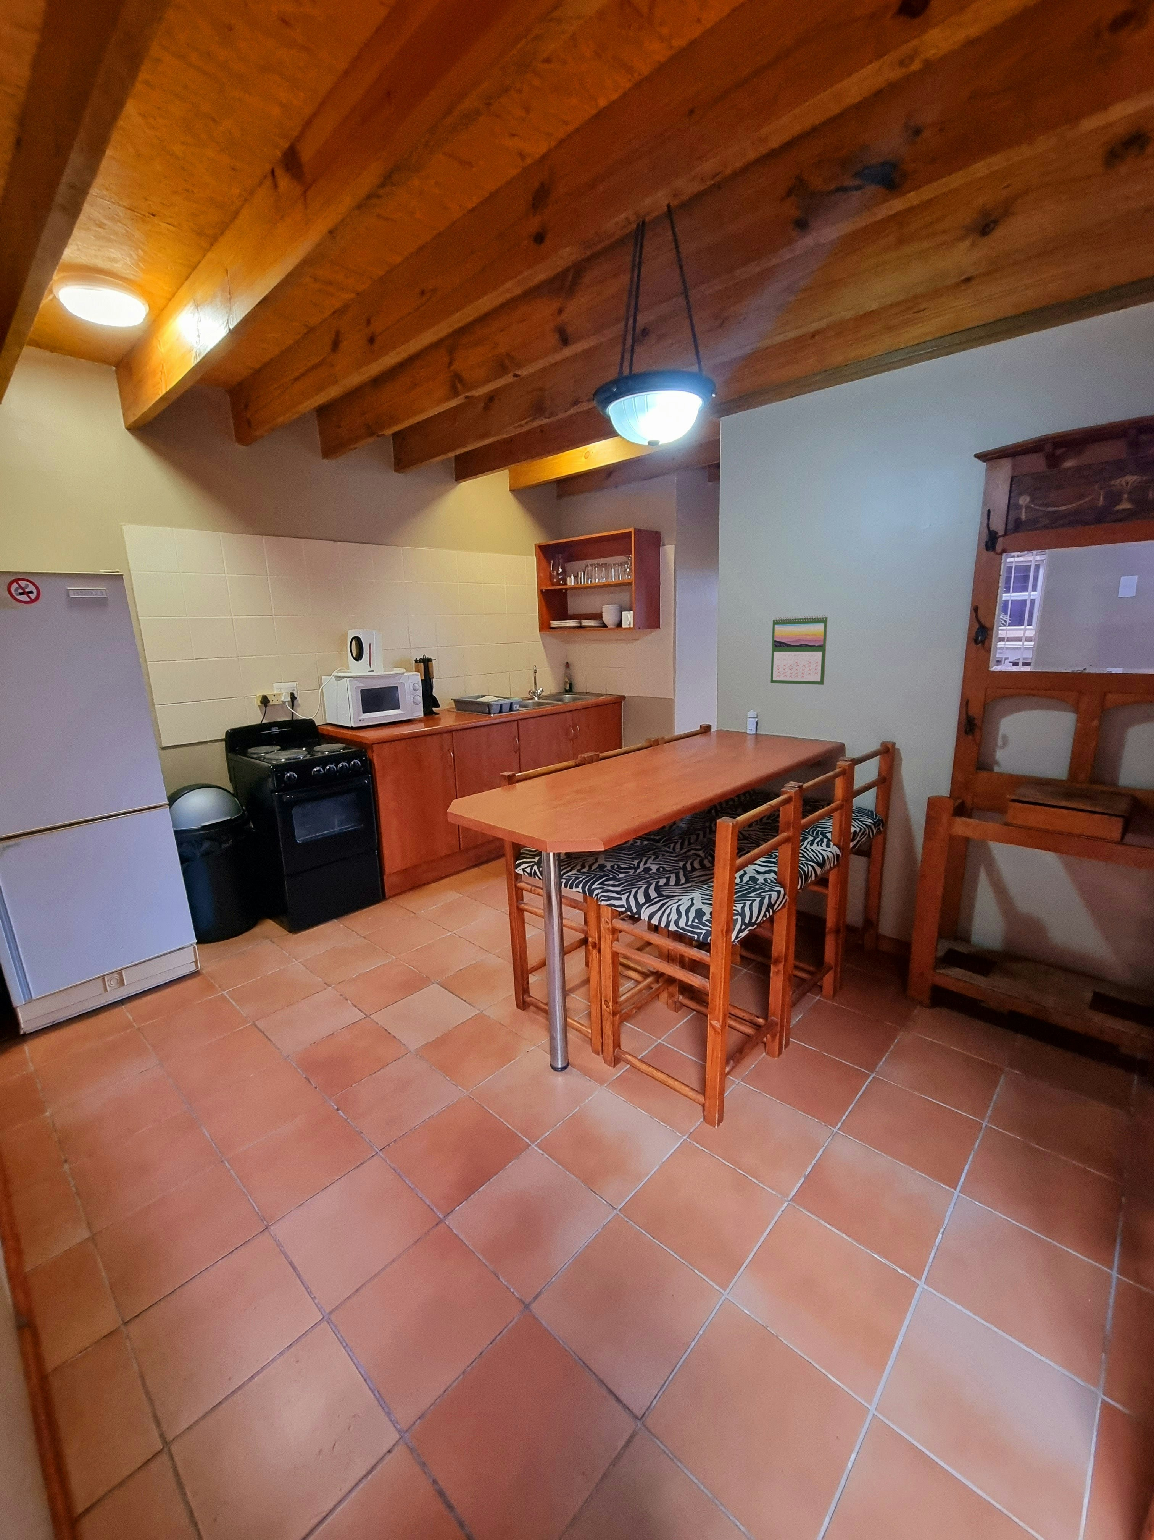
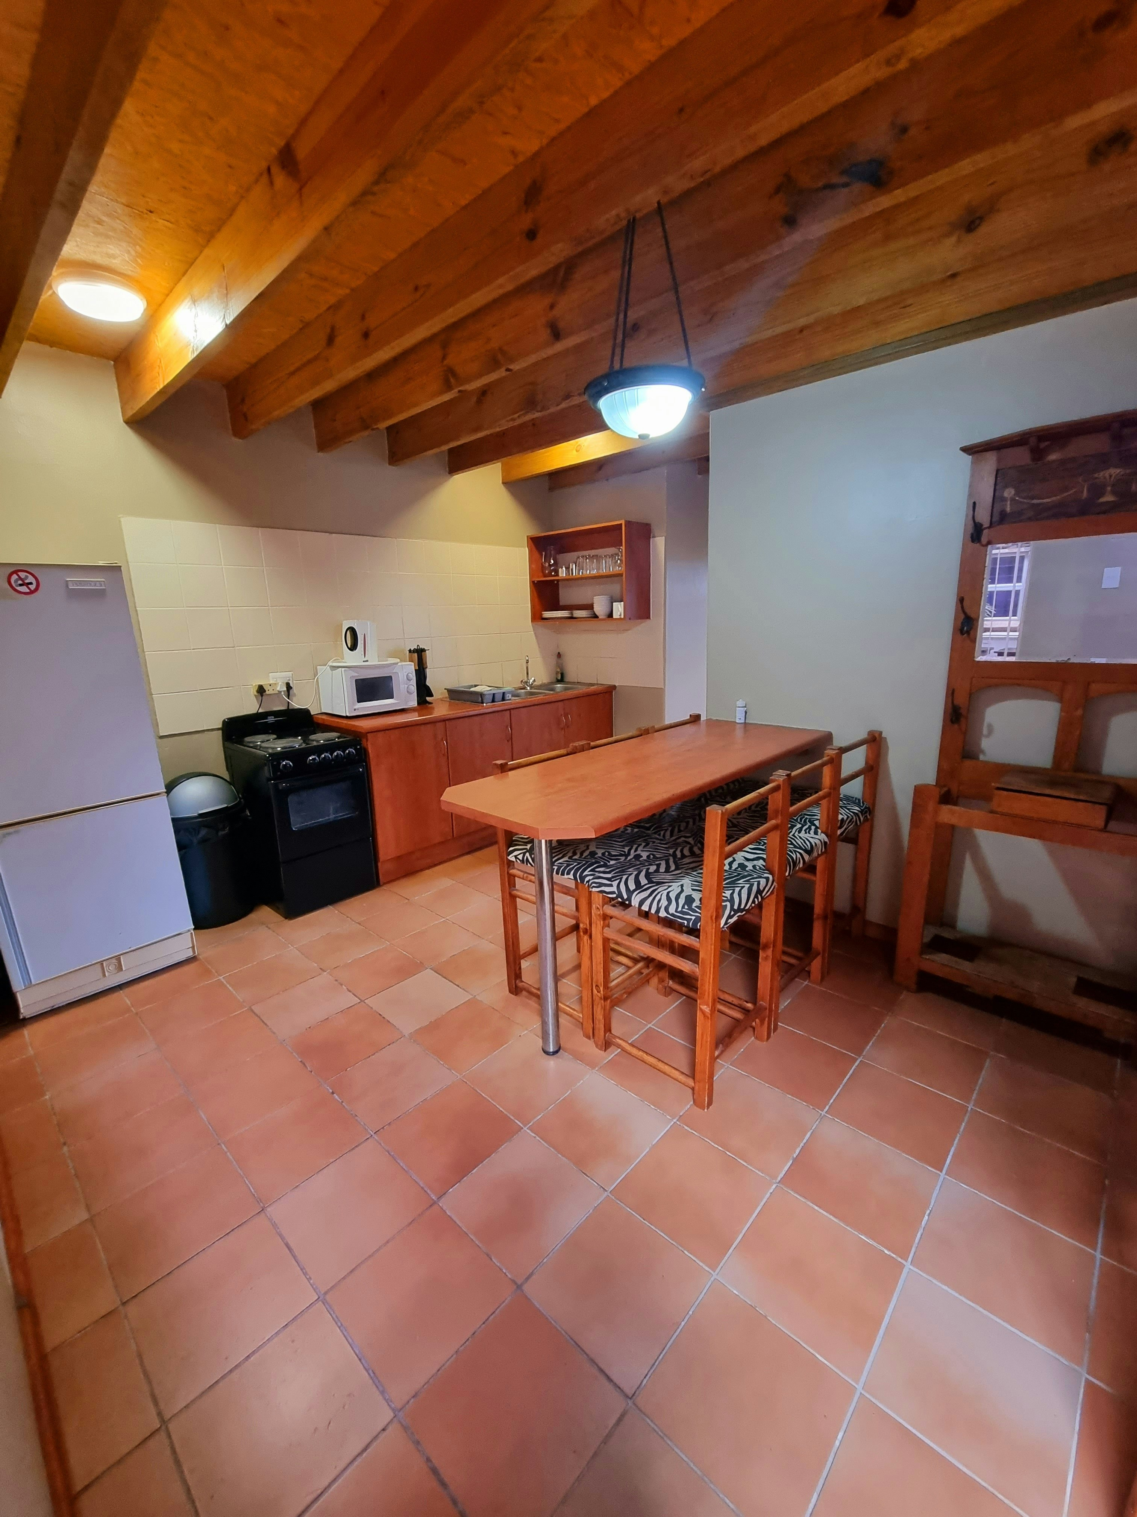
- calendar (798, 650)
